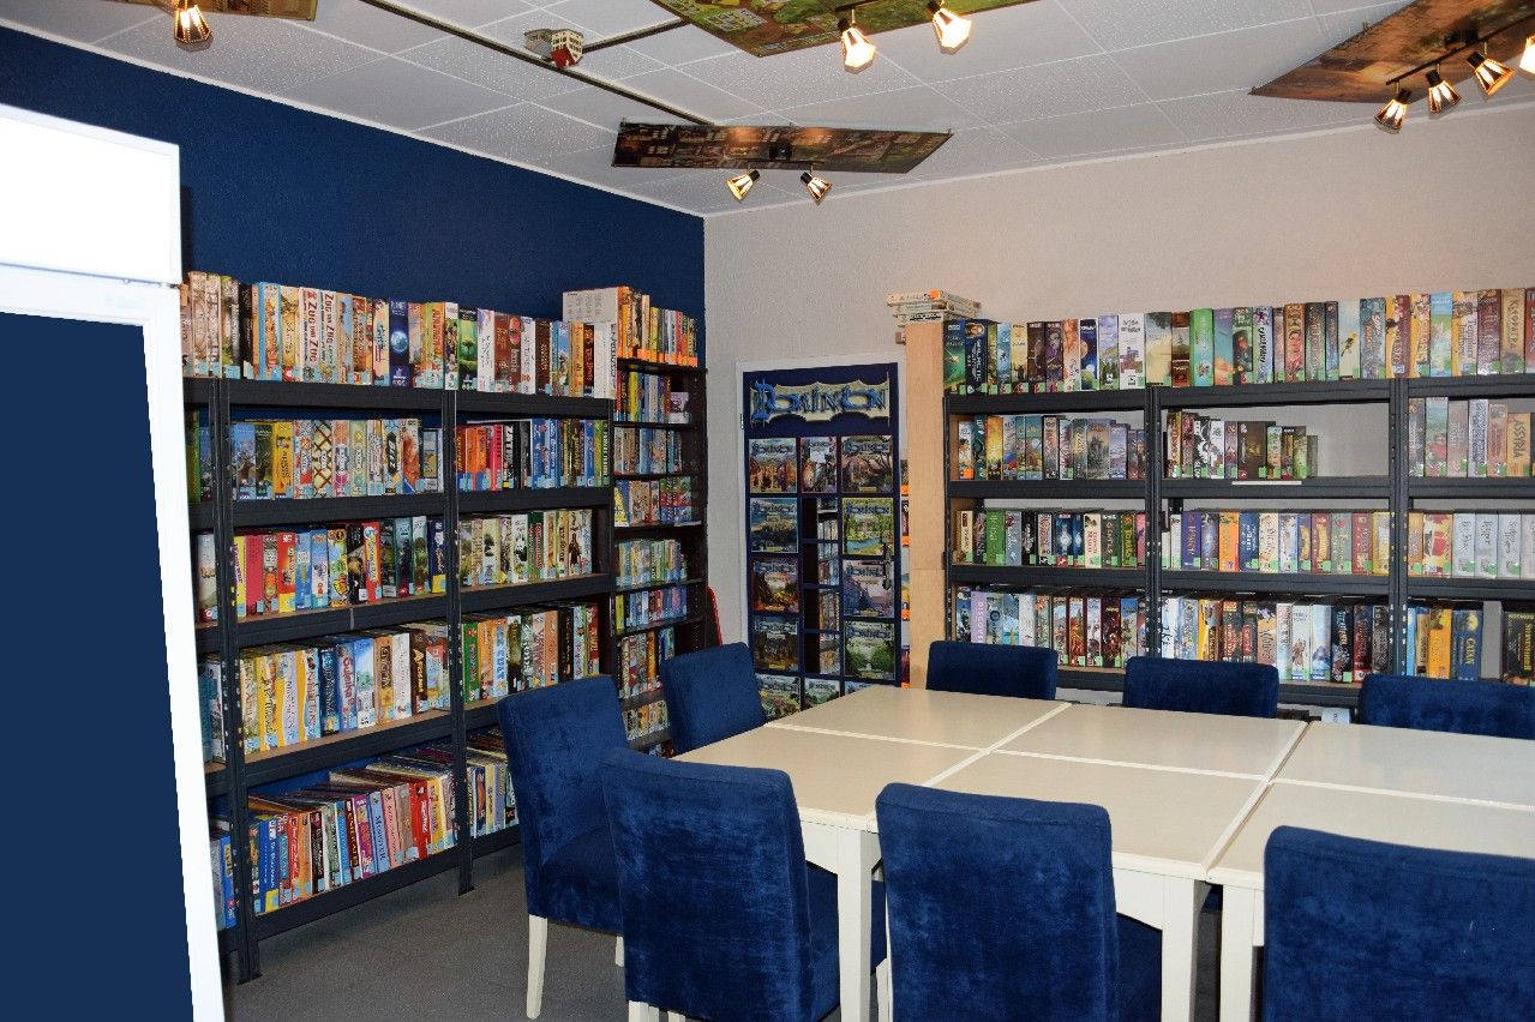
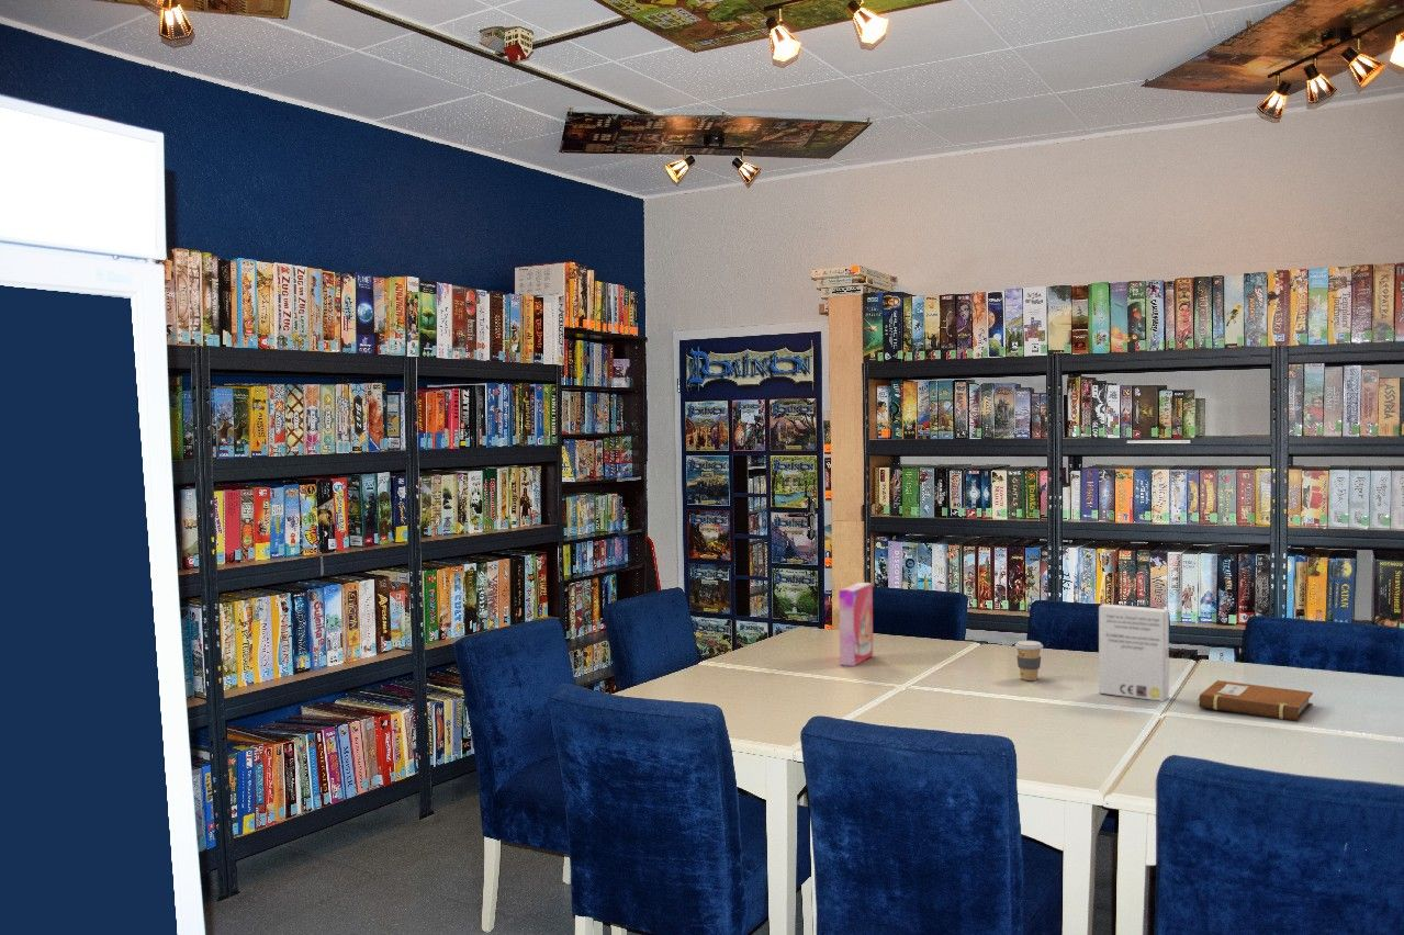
+ coffee cup (1029, 660)
+ cereal box (856, 622)
+ notebook (1253, 699)
+ board game (1133, 651)
